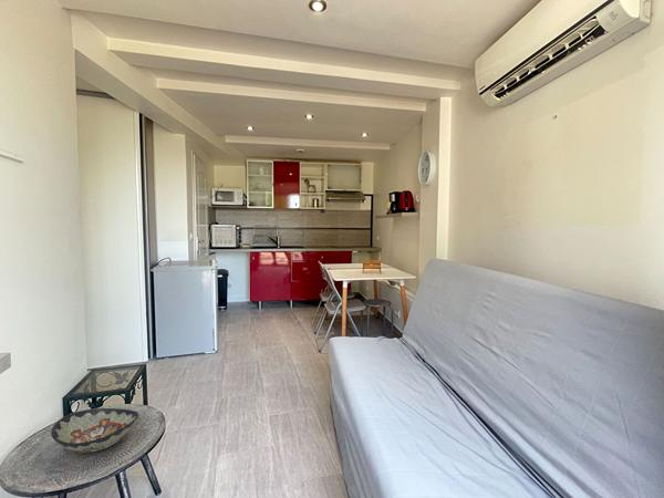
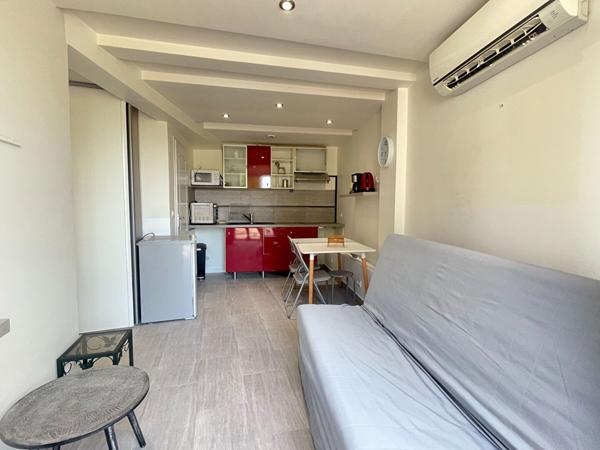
- decorative bowl (97, 432)
